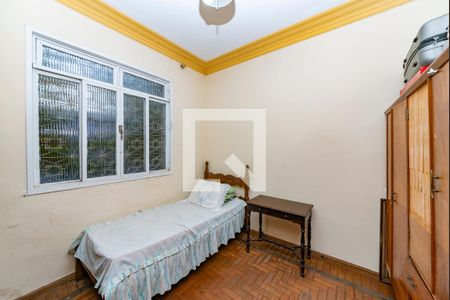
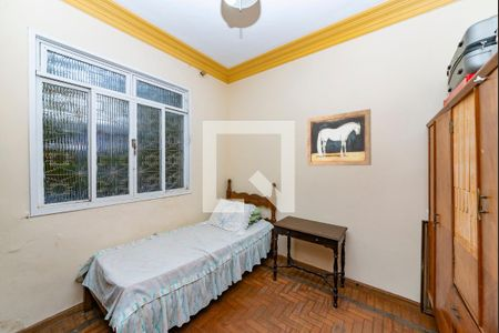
+ wall art (336, 140)
